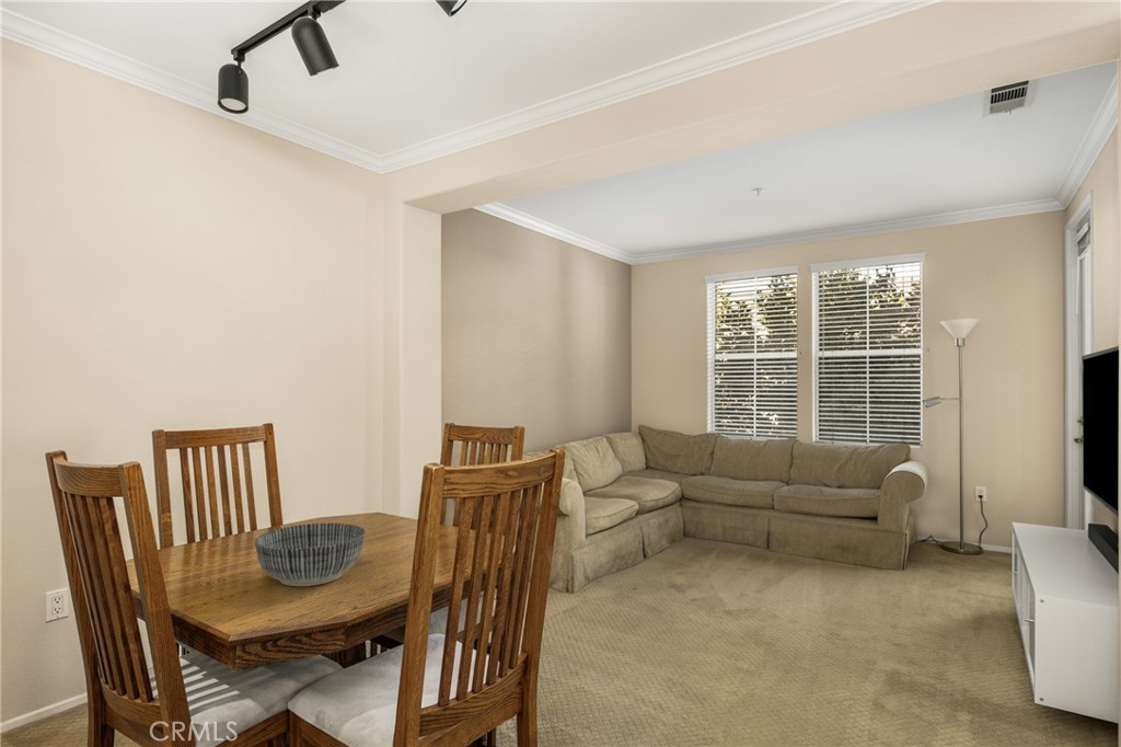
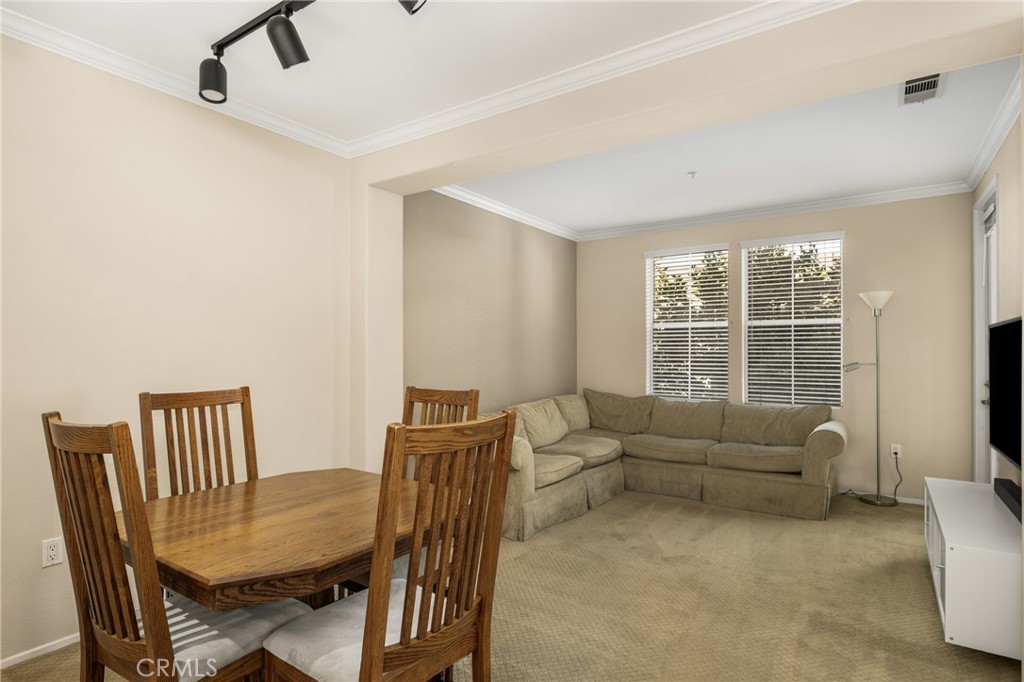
- bowl (311, 555)
